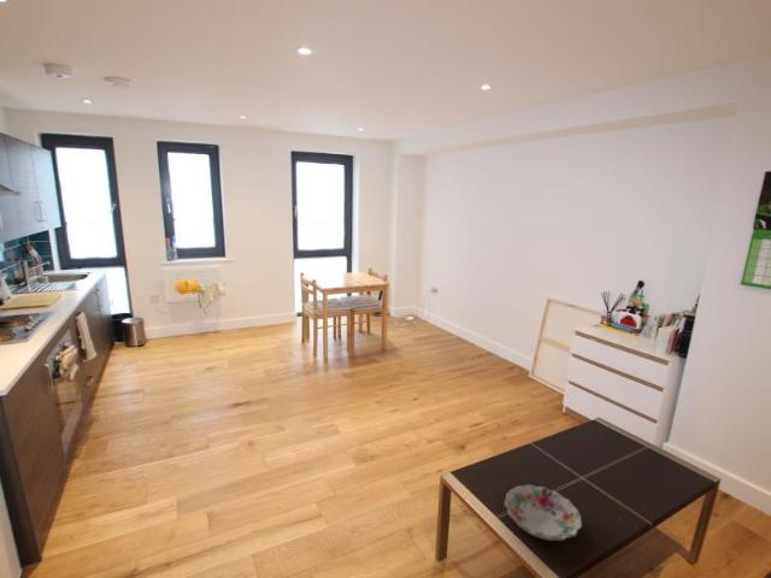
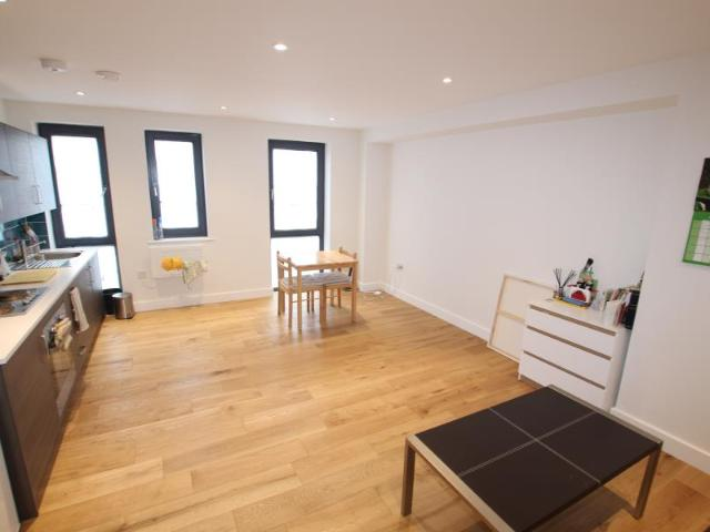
- decorative bowl (541, 515)
